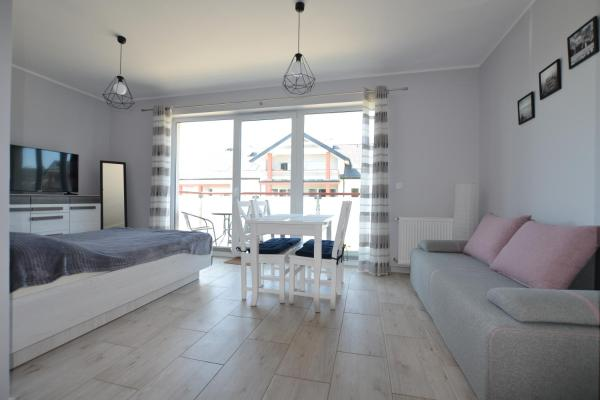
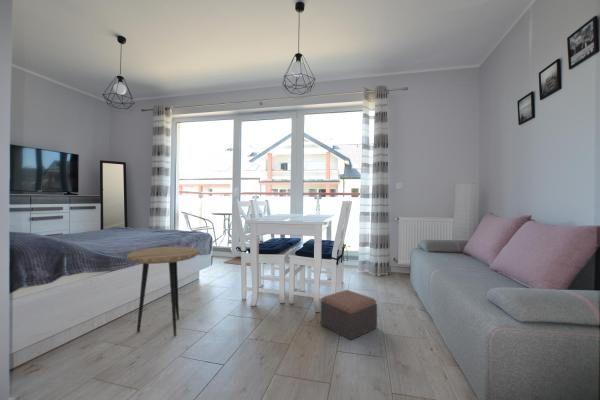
+ footstool (348, 311)
+ side table (170, 287)
